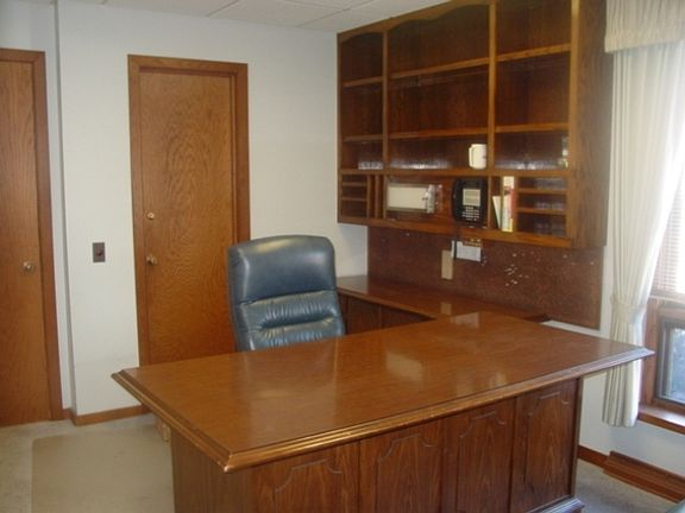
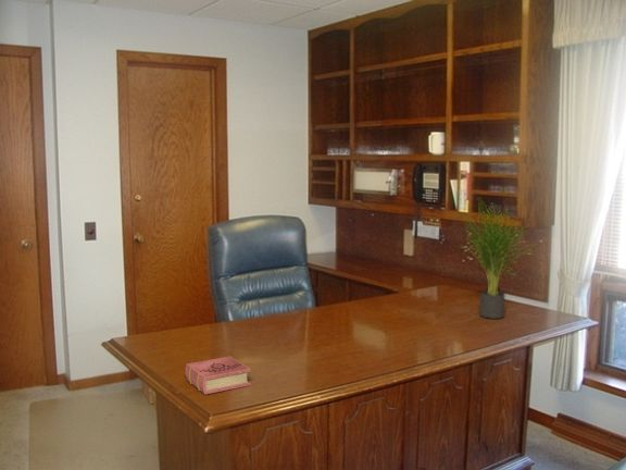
+ book (216, 374)
+ potted plant (499, 258)
